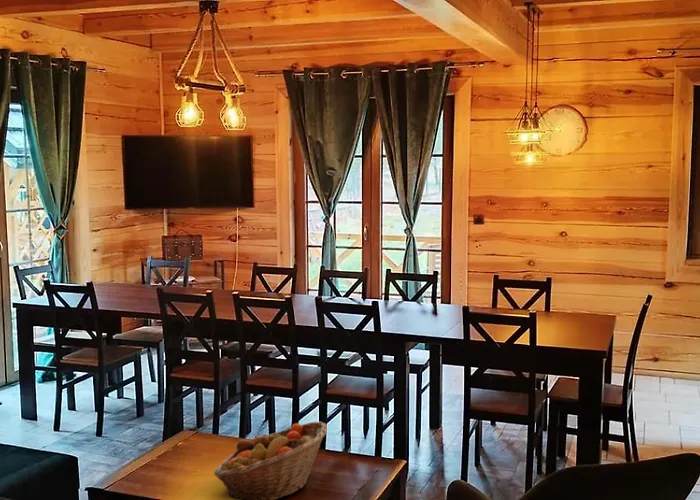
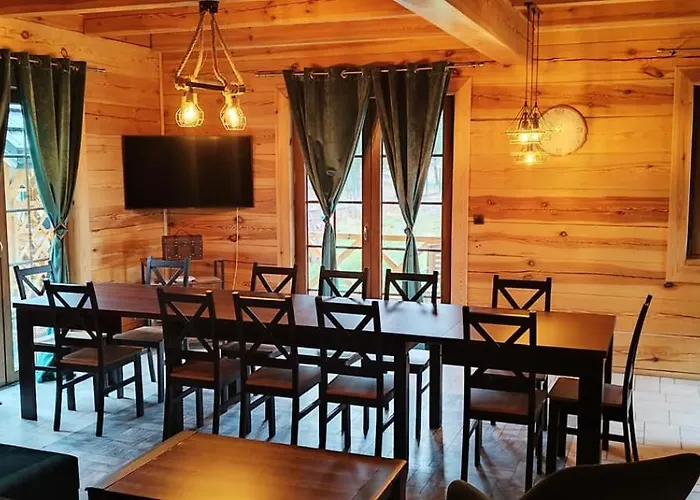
- fruit basket (273, 457)
